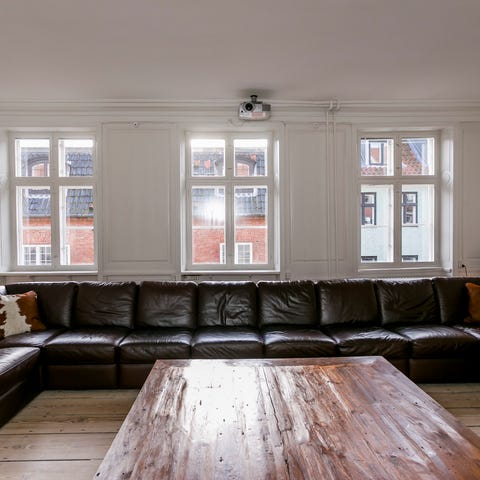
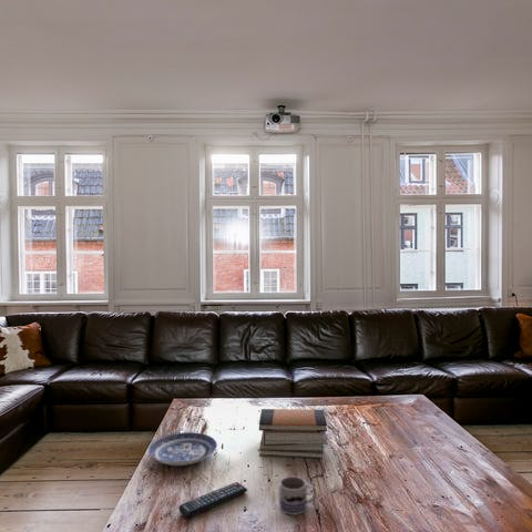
+ book stack (293, 432)
+ plate (183, 450)
+ remote control (214, 499)
+ mug (297, 494)
